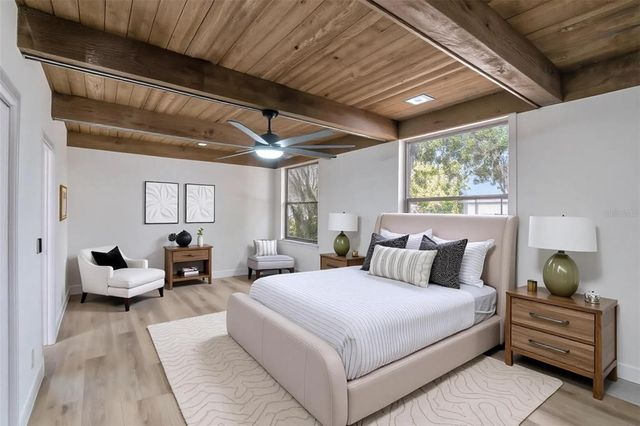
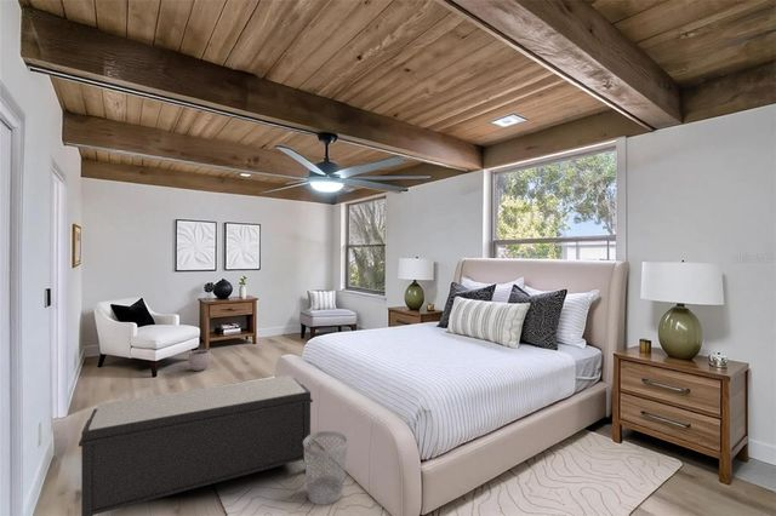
+ wastebasket (325, 468)
+ plant pot (199, 356)
+ bench (207, 440)
